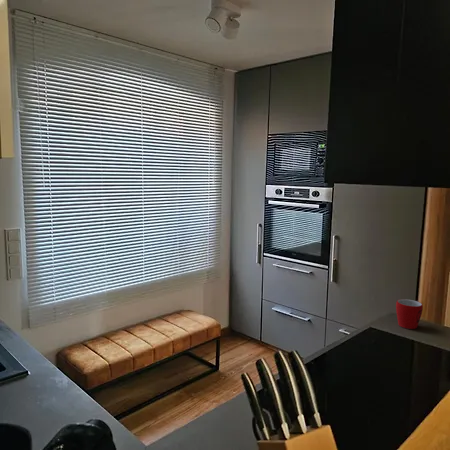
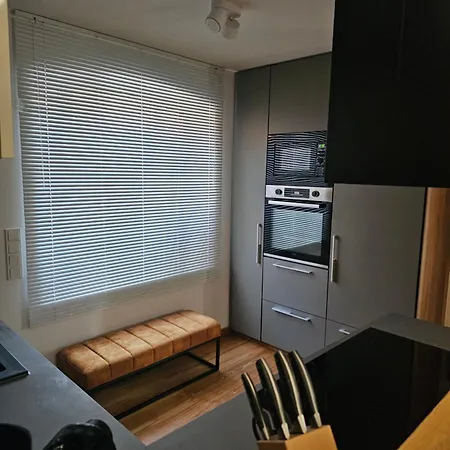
- mug (410, 313)
